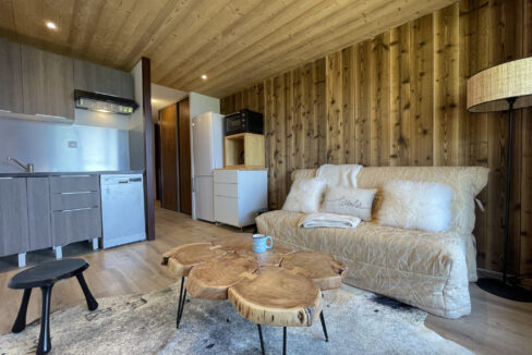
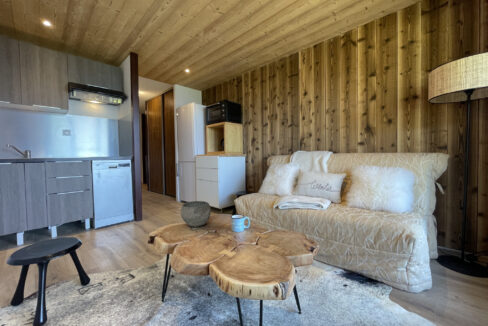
+ bowl (196, 214)
